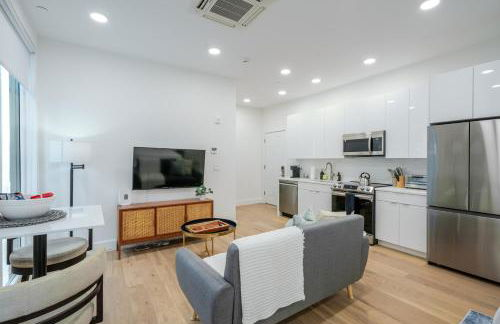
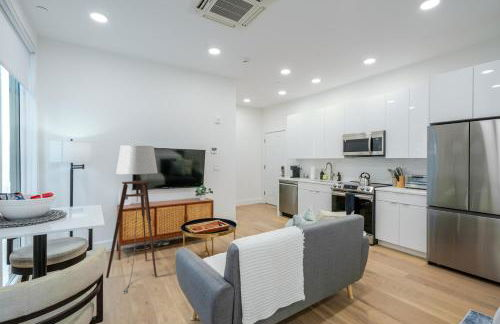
+ floor lamp (136, 210)
